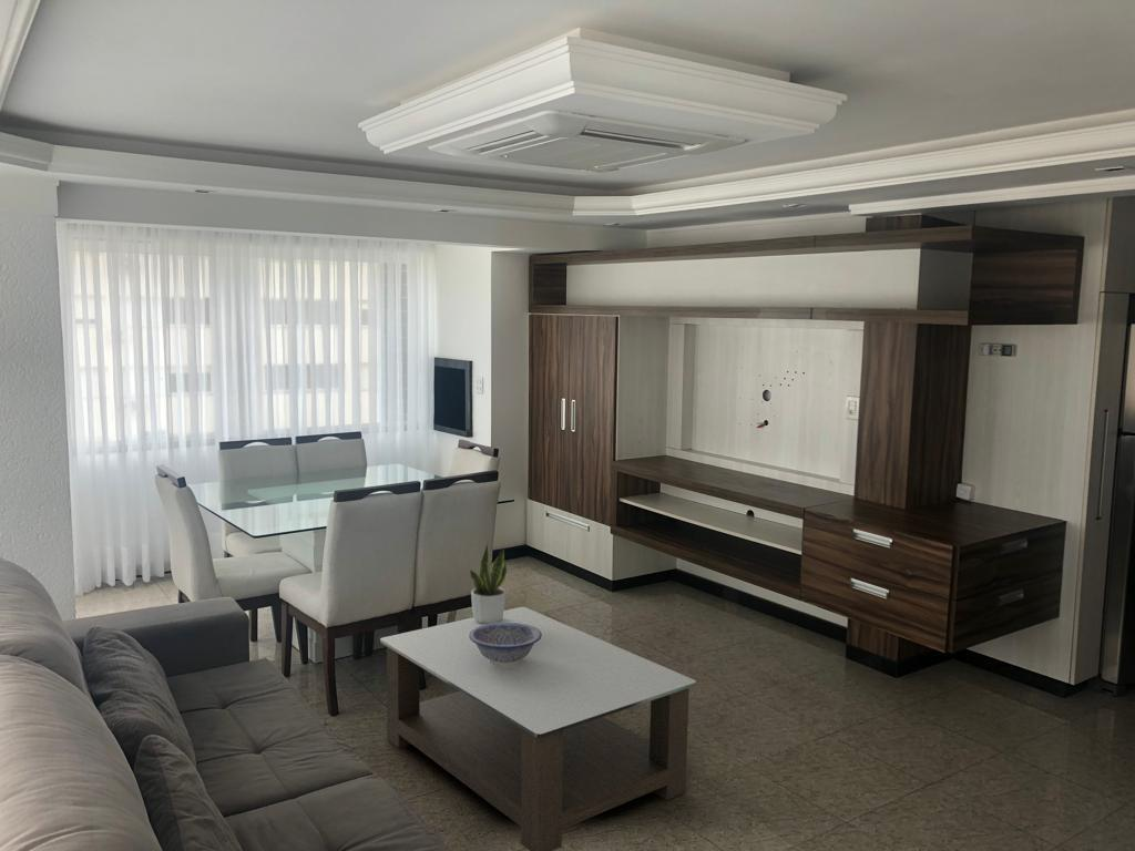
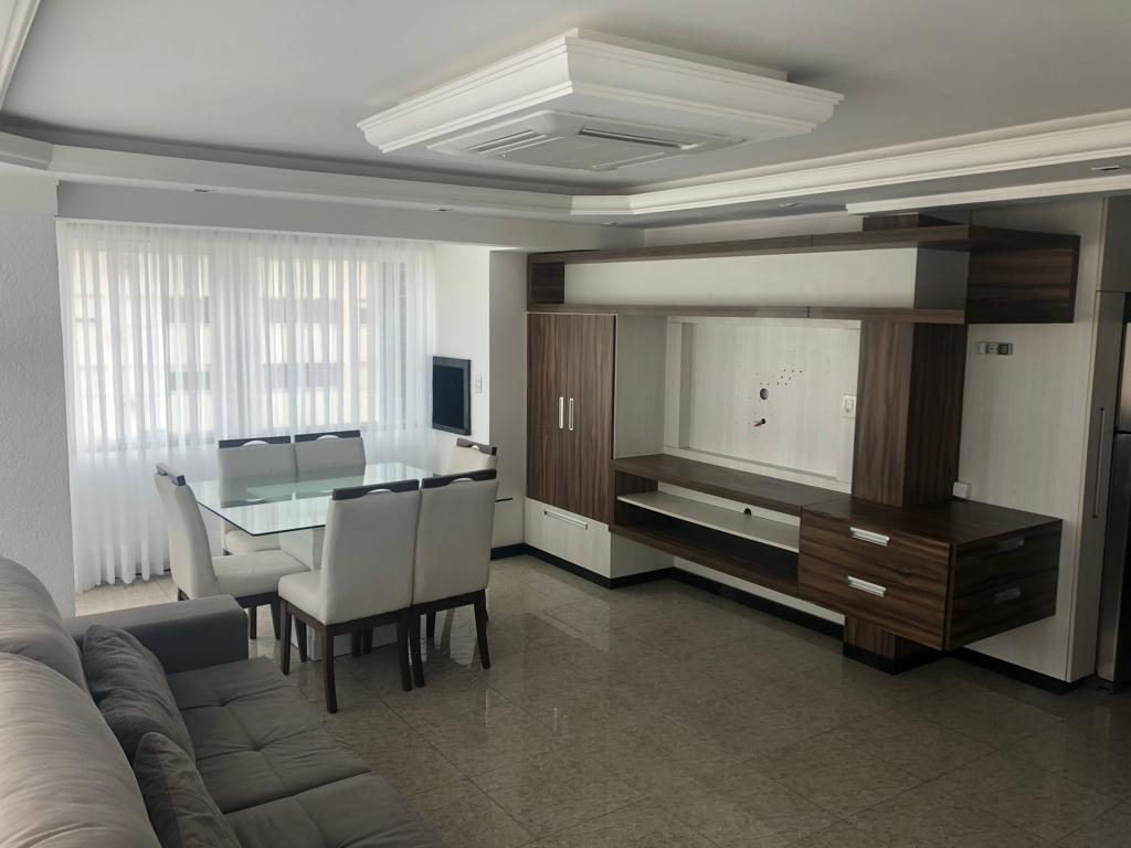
- coffee table (529, 711)
- potted plant (488, 581)
- decorative bowl (504, 646)
